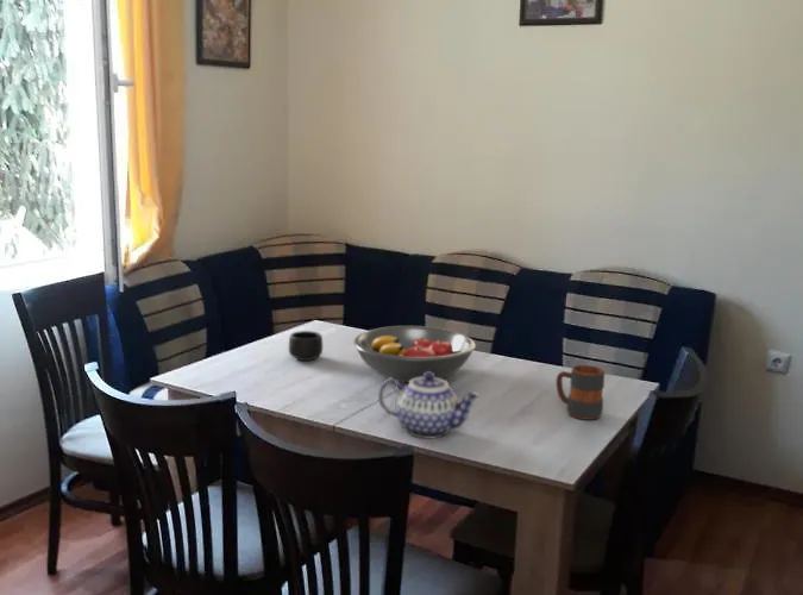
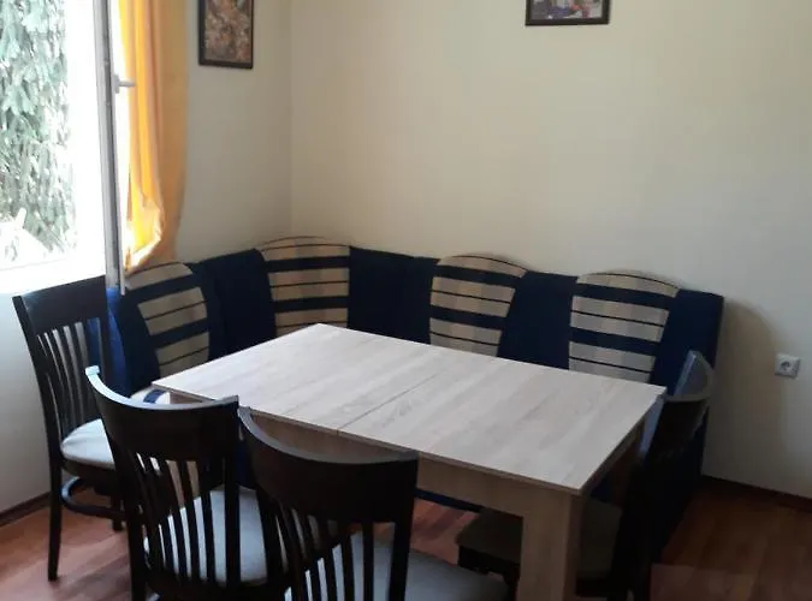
- teapot (427, 401)
- fruit bowl (414, 353)
- mug (579, 390)
- mug (305, 345)
